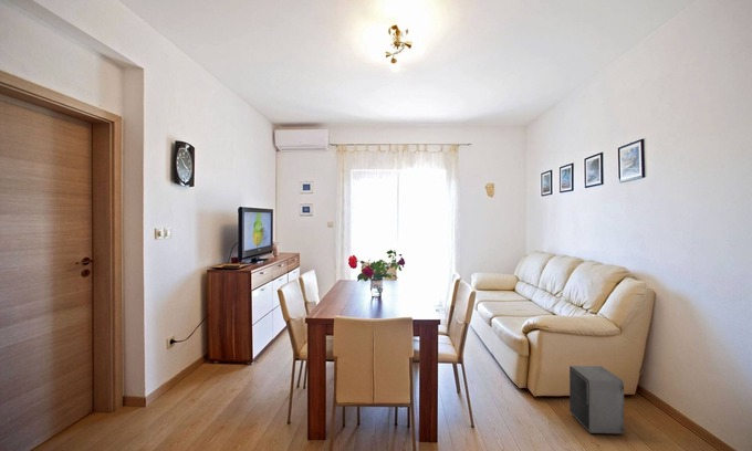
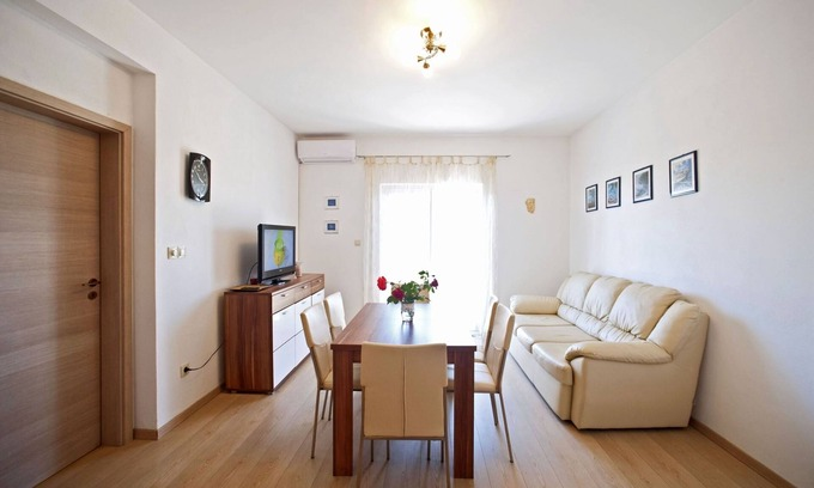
- speaker (597, 398)
